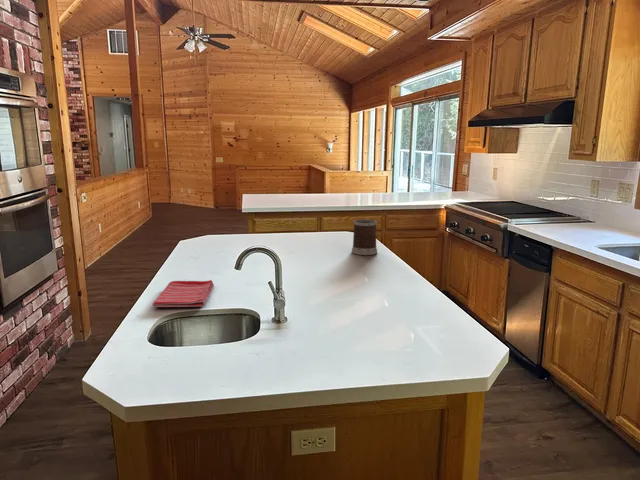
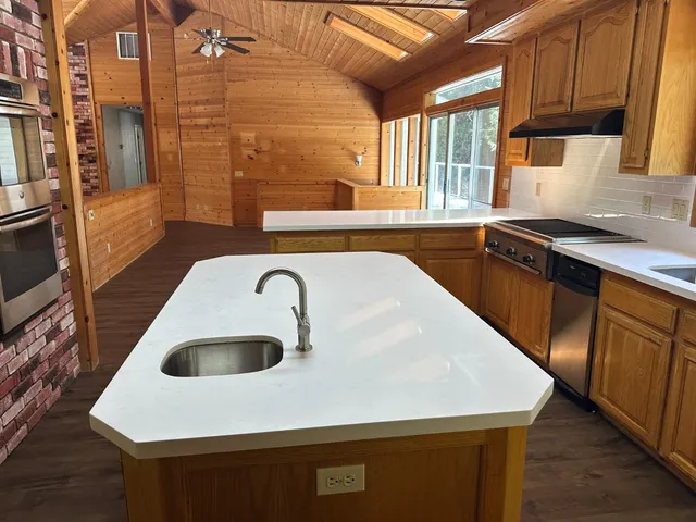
- mug (363, 236)
- dish towel (185, 292)
